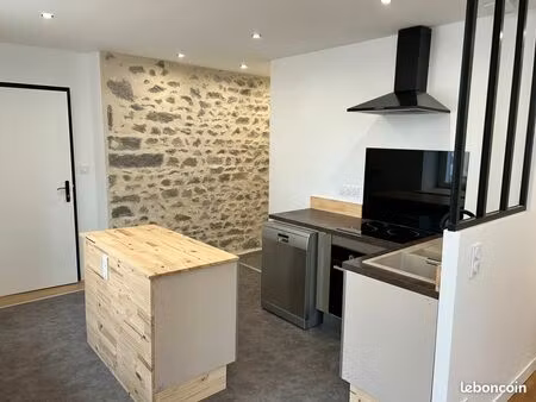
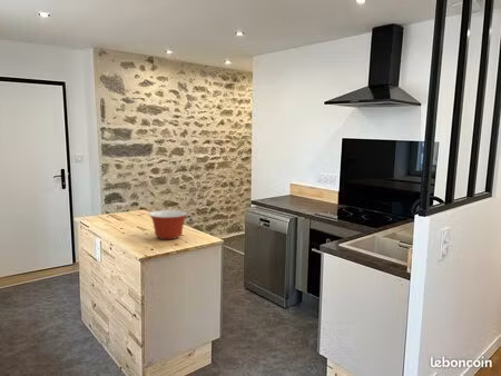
+ mixing bowl (168, 225)
